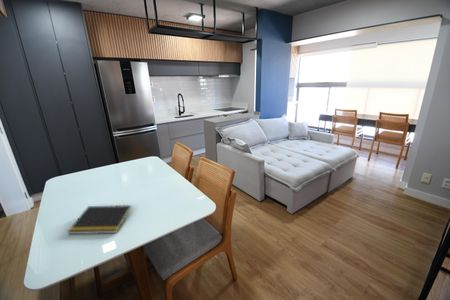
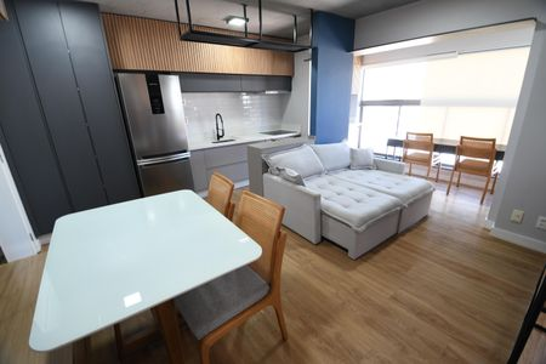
- notepad (101, 218)
